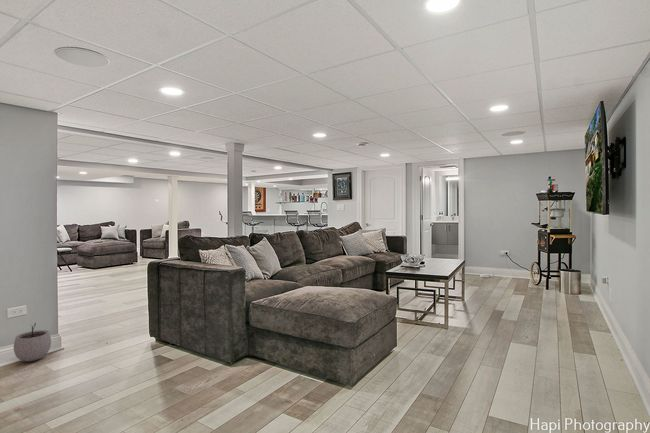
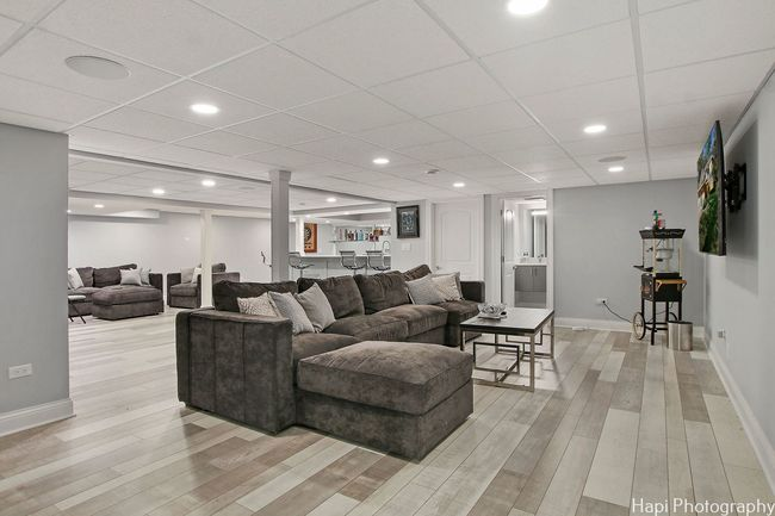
- plant pot (32, 341)
